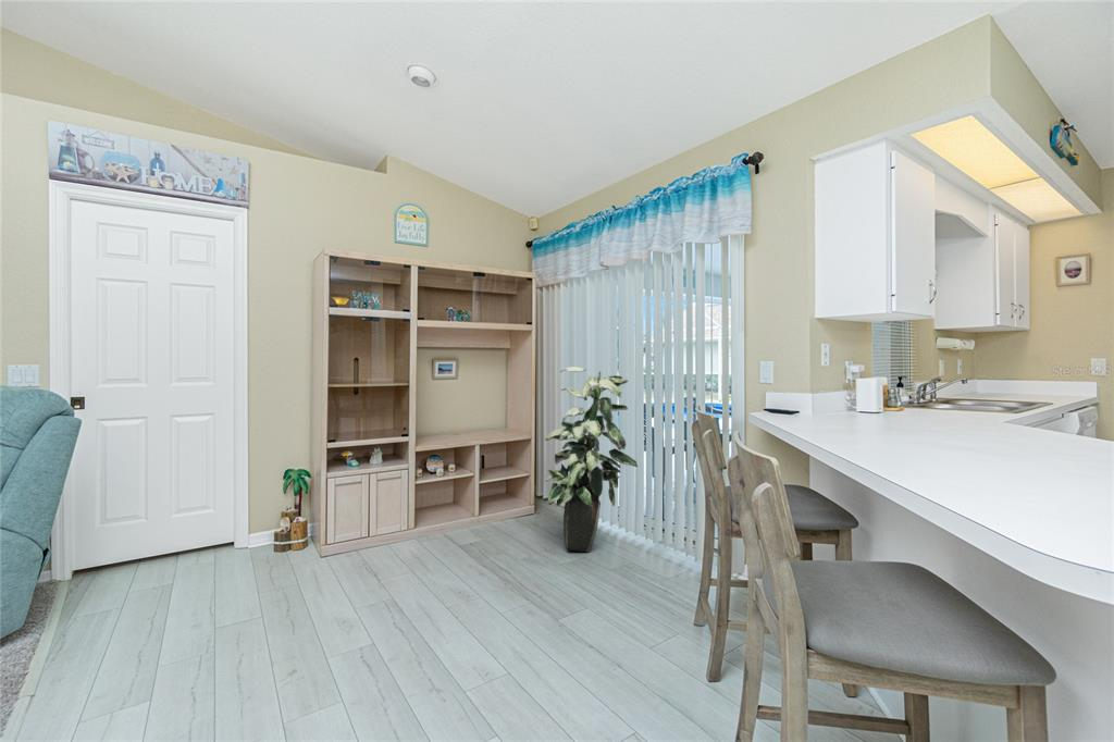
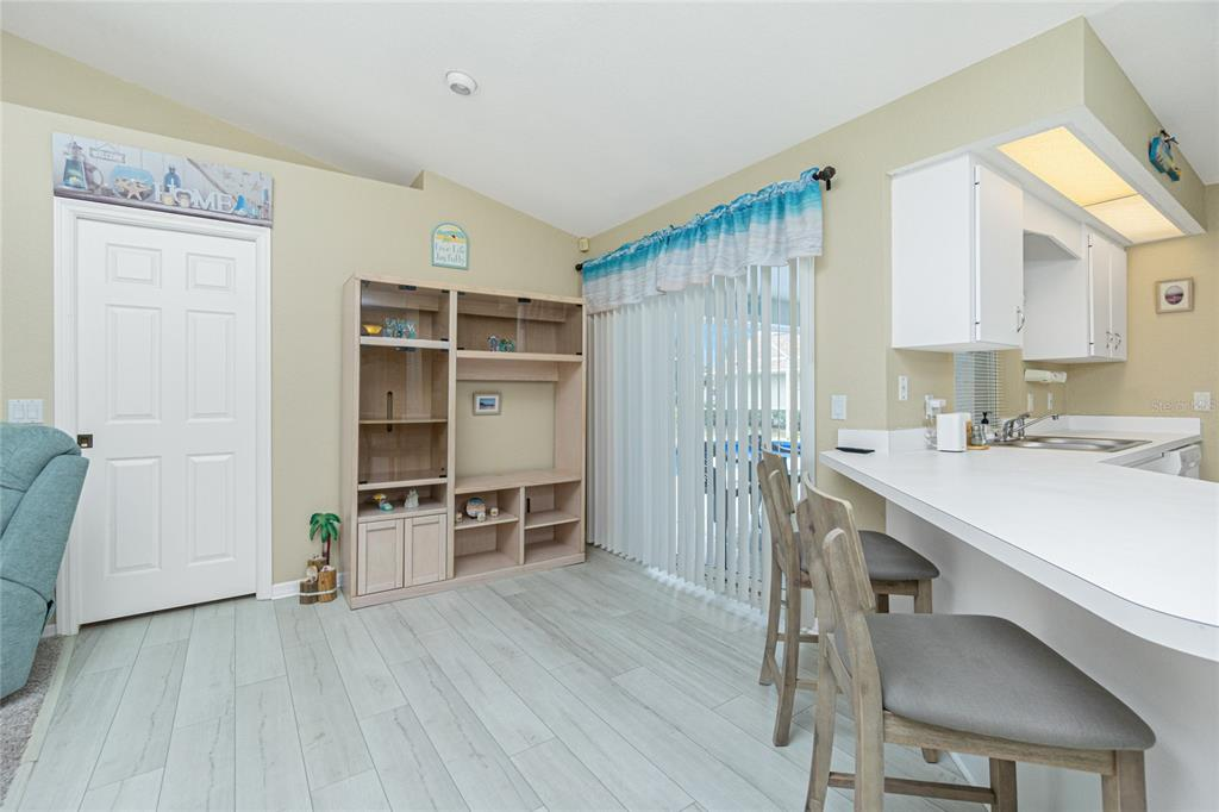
- indoor plant (584, 456)
